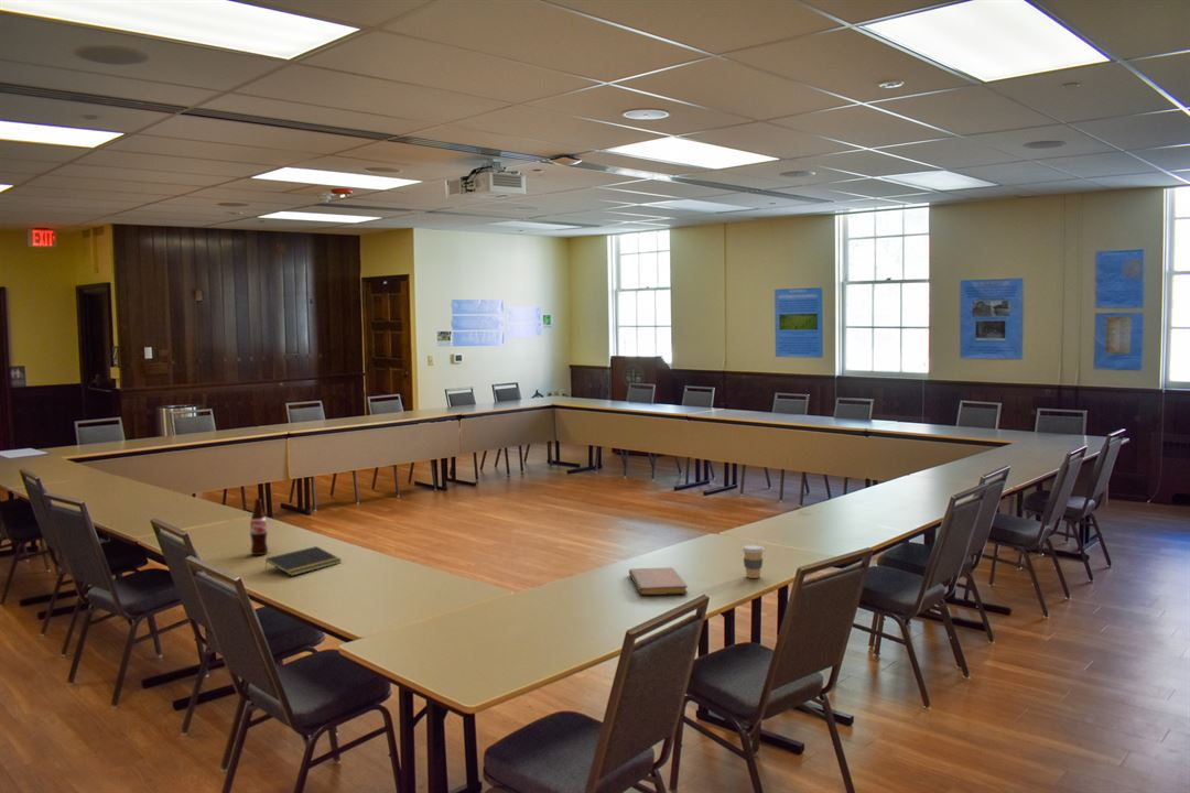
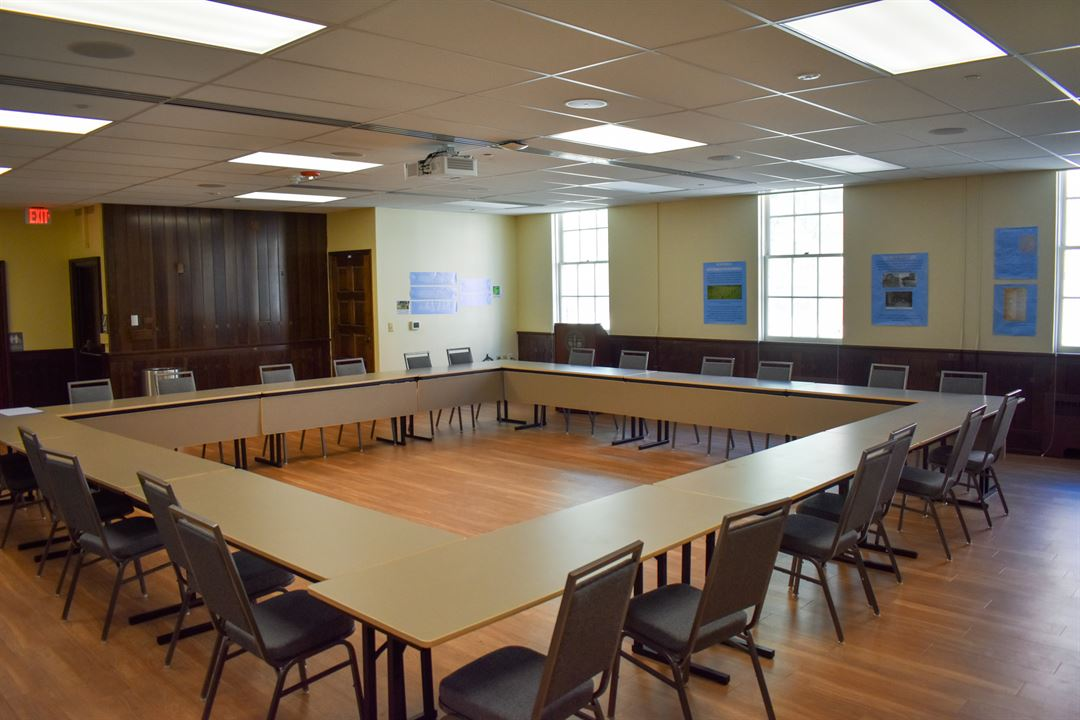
- notebook (657, 580)
- notepad (304, 560)
- coffee cup (753, 561)
- bottle (258, 526)
